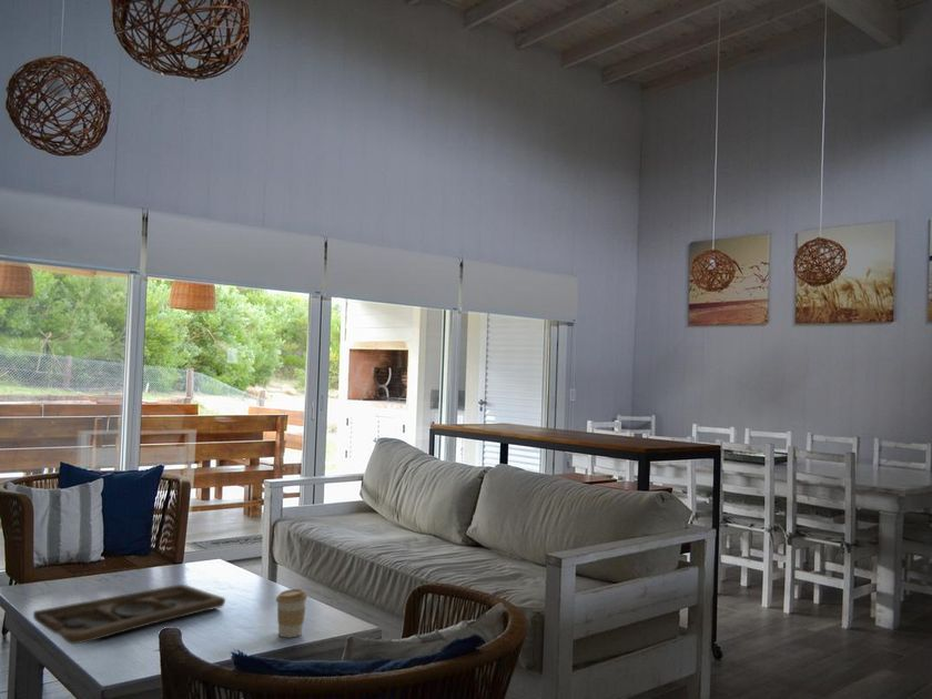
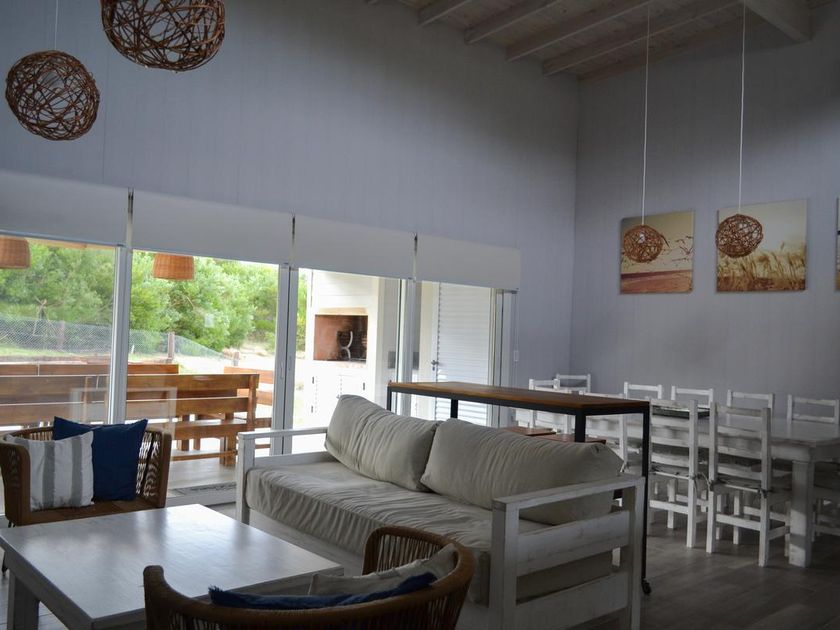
- decorative tray (133, 609)
- coffee cup (291, 611)
